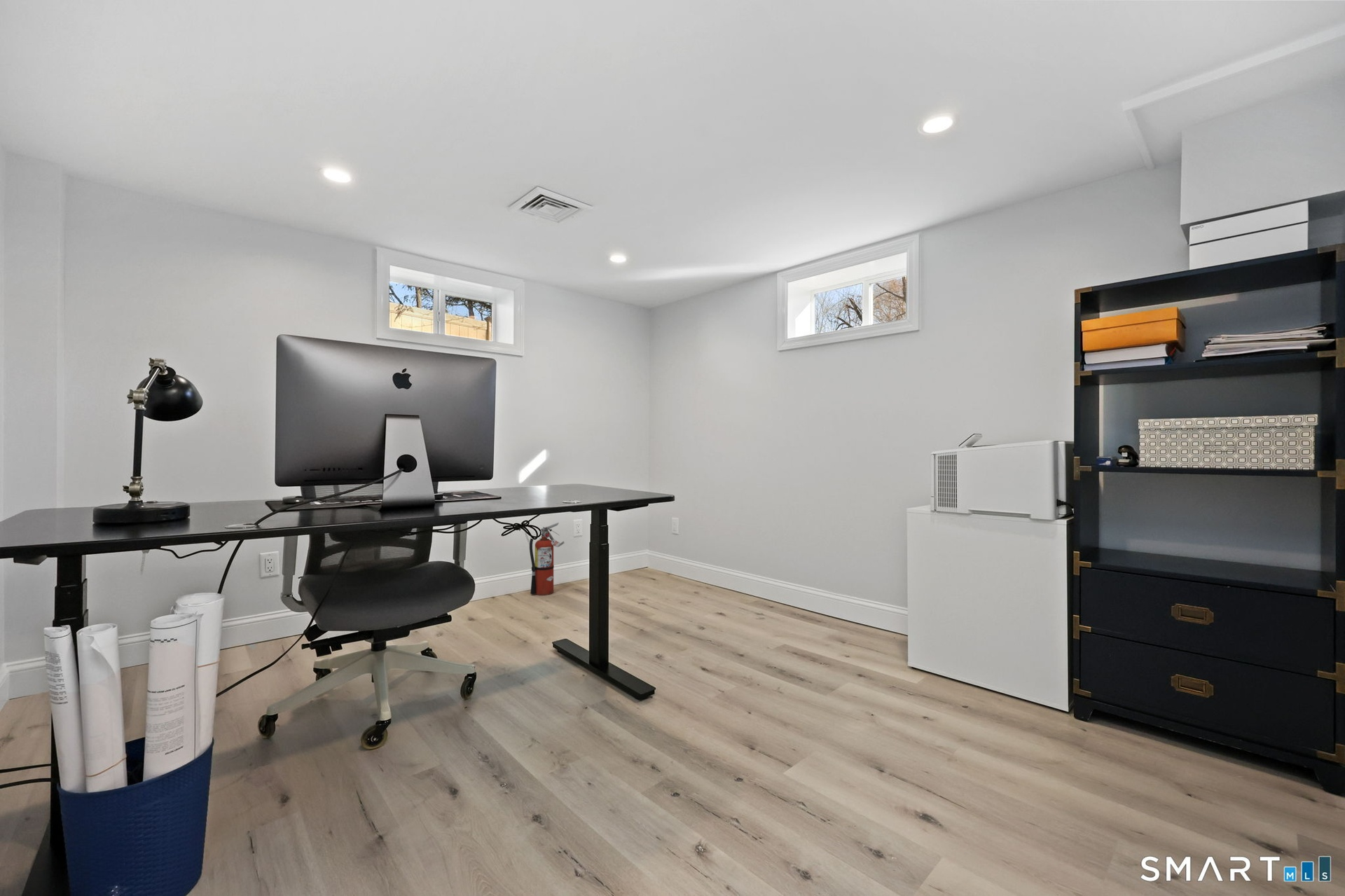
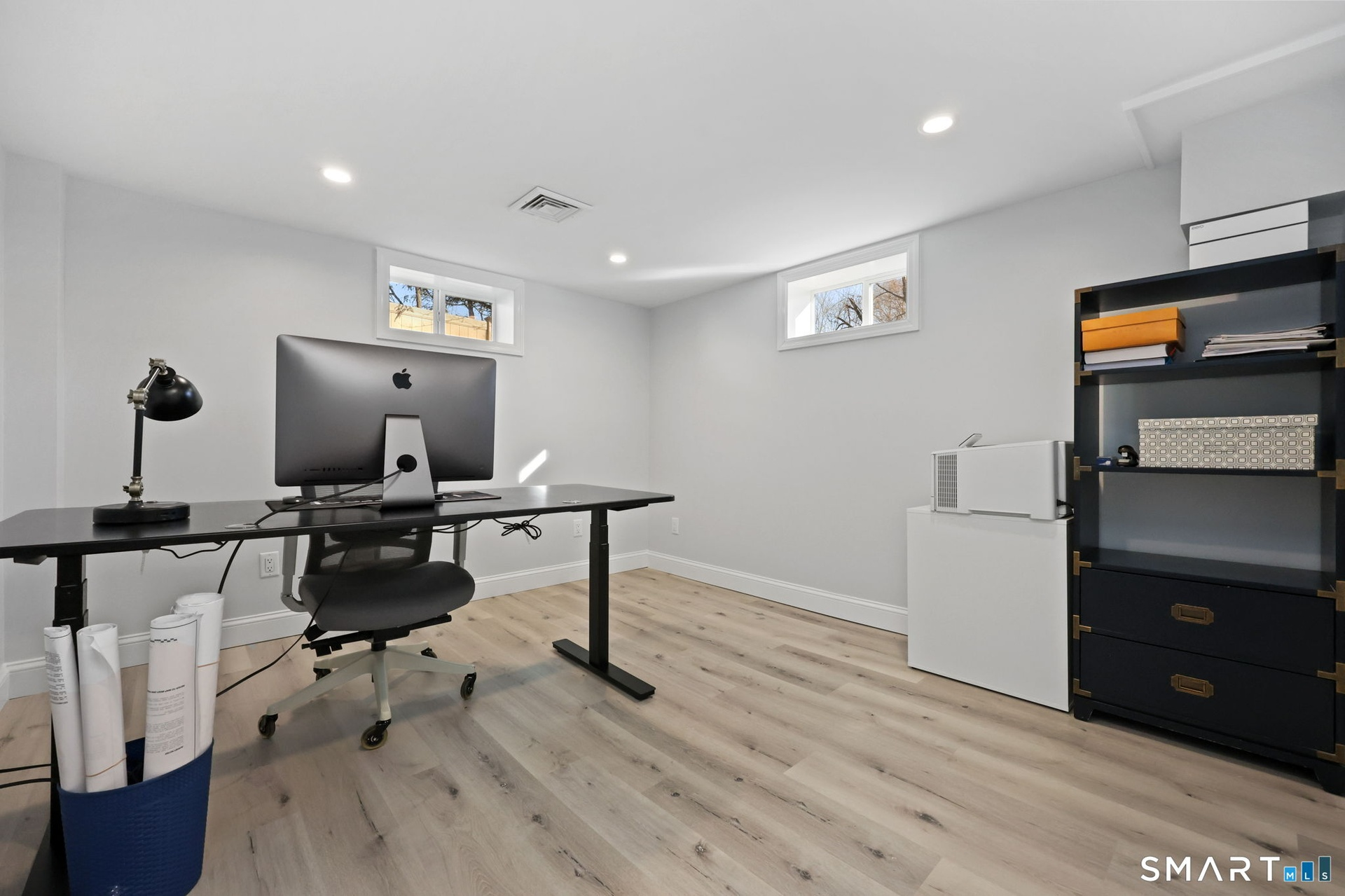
- fire extinguisher (545, 558)
